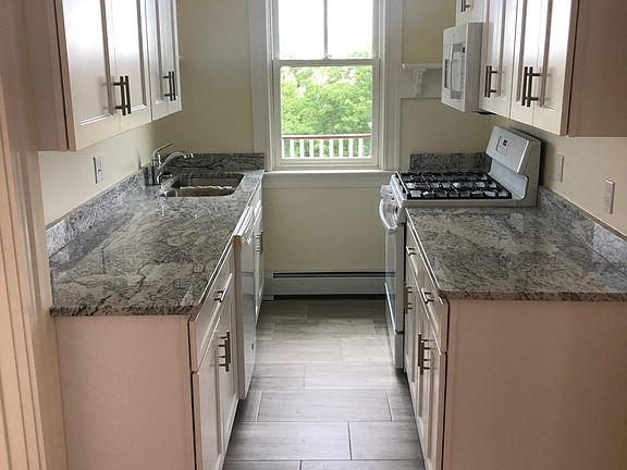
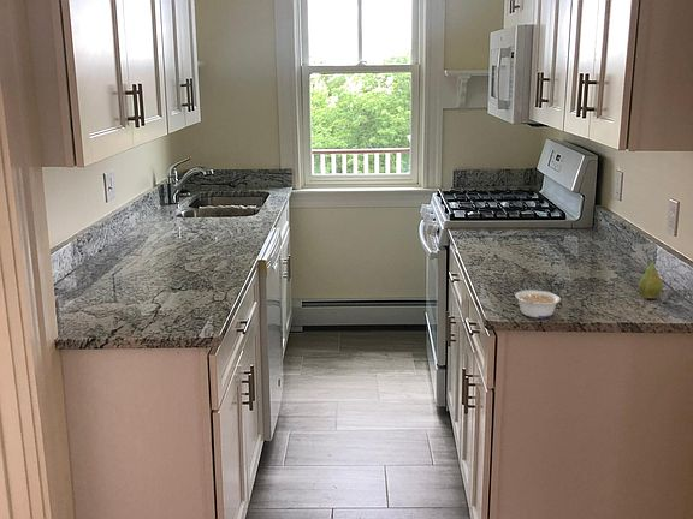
+ fruit (651, 279)
+ legume (537, 303)
